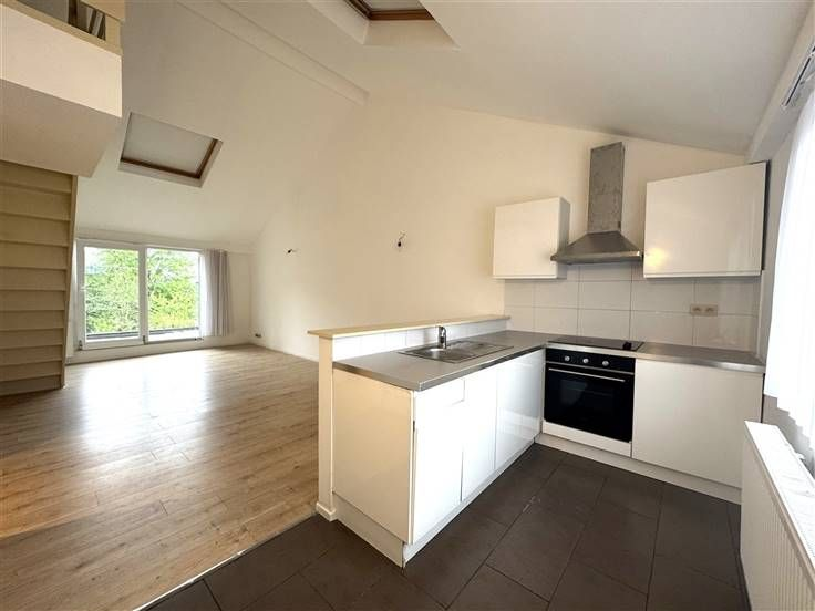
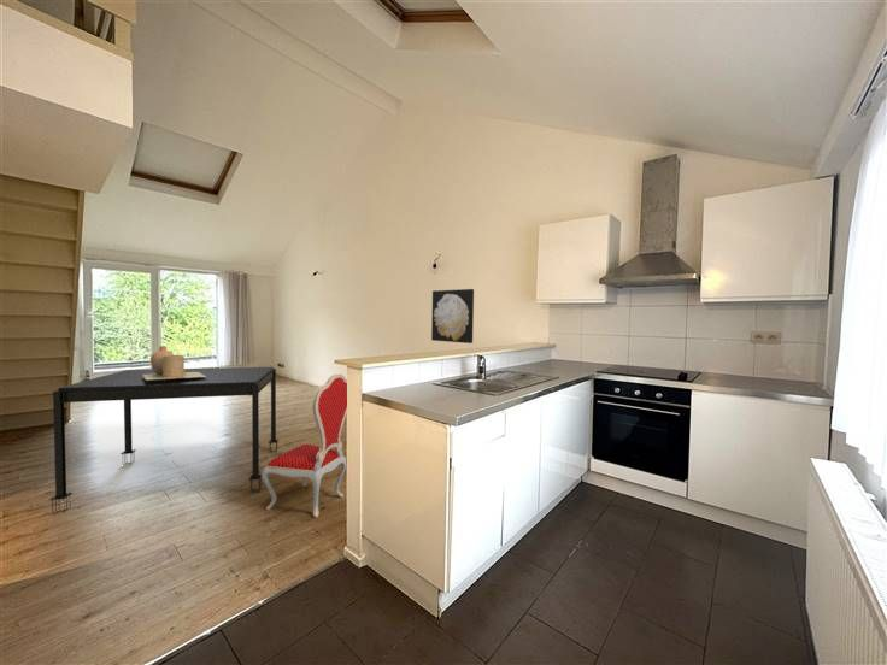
+ dining table (187, 396)
+ dining chair (310, 445)
+ wall art (451, 316)
+ vase (174, 361)
